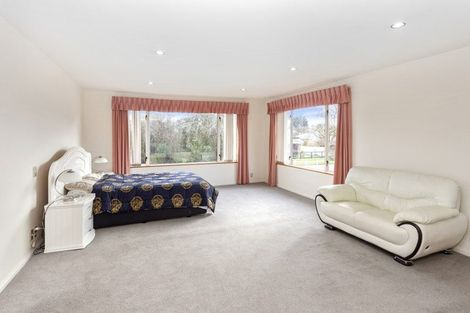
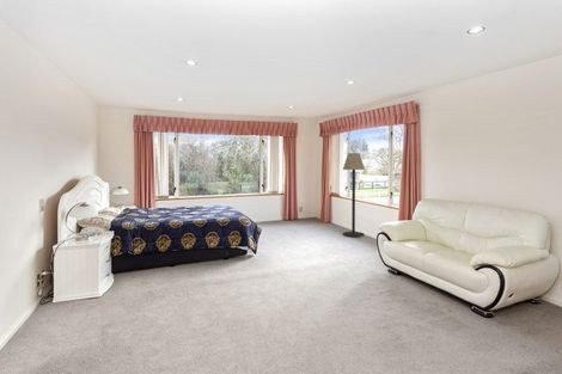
+ floor lamp (353, 194)
